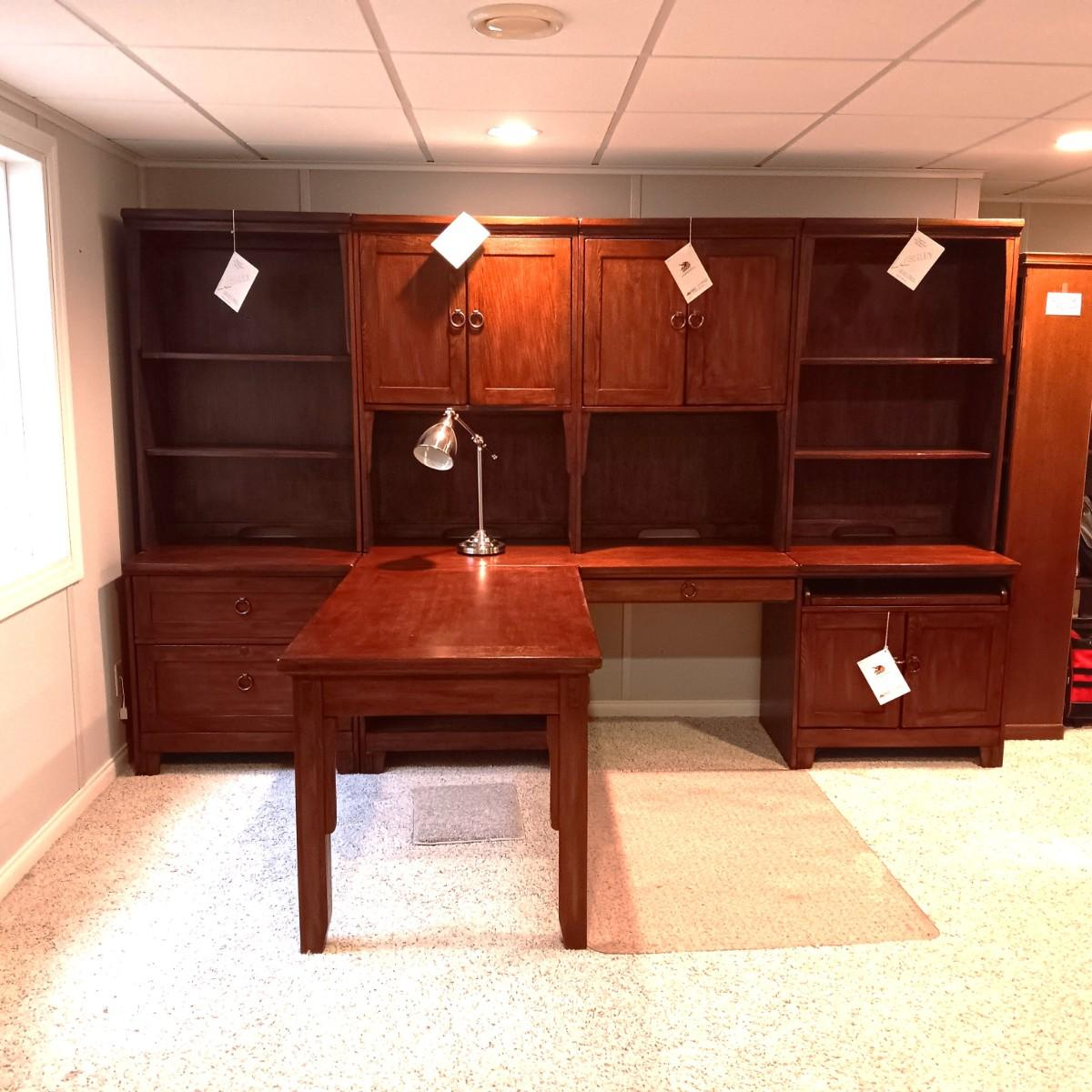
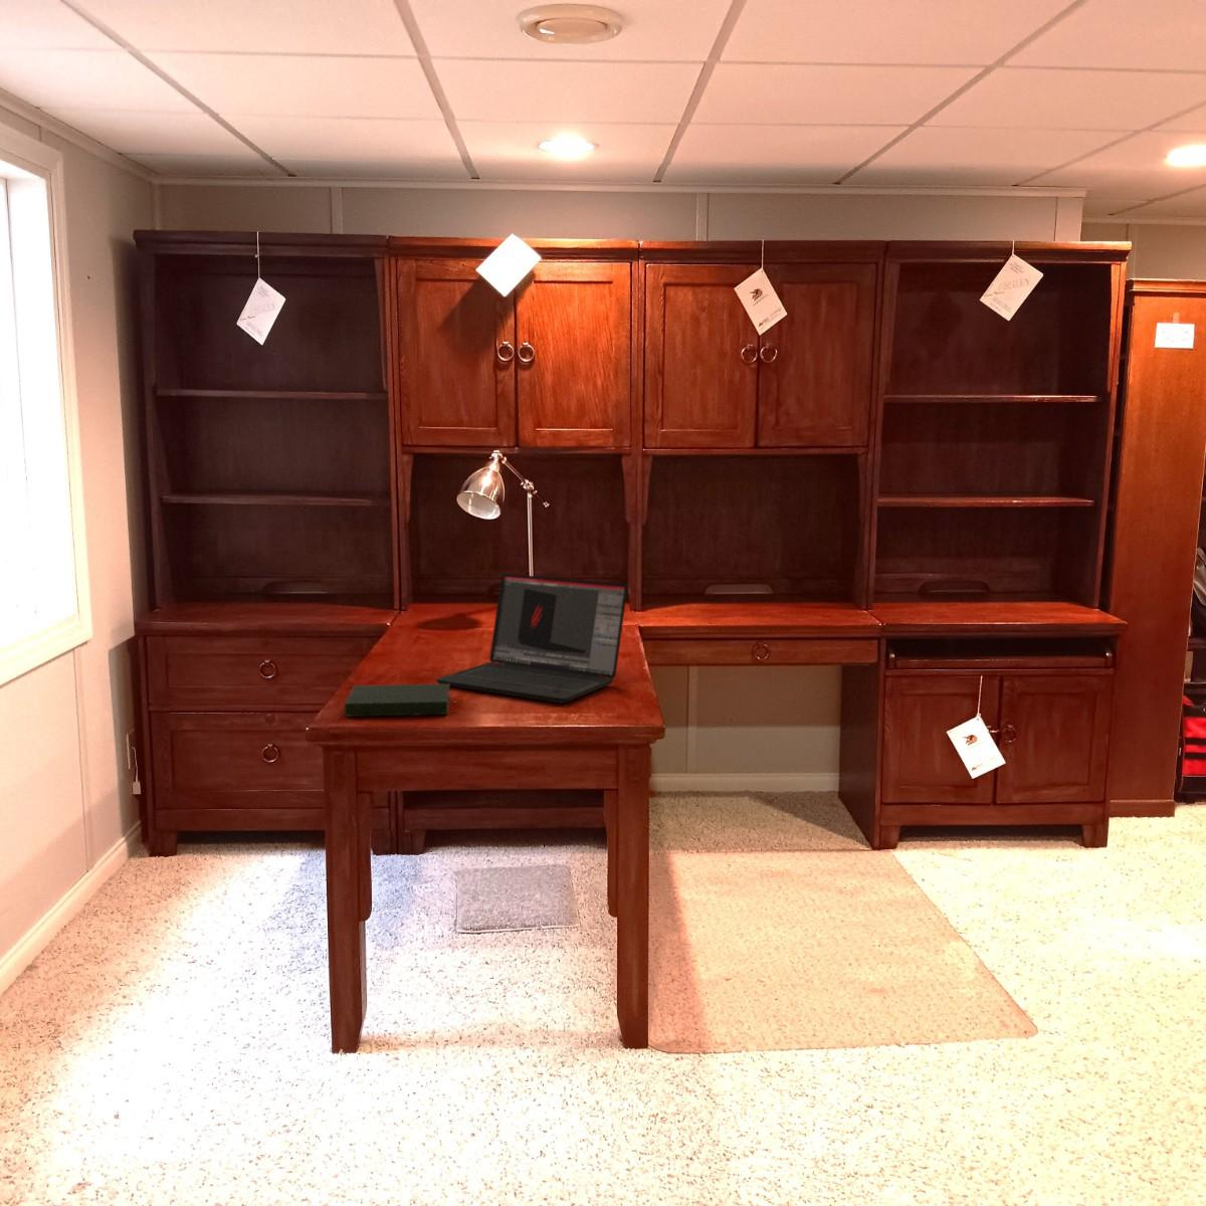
+ book (399, 699)
+ laptop (531, 634)
